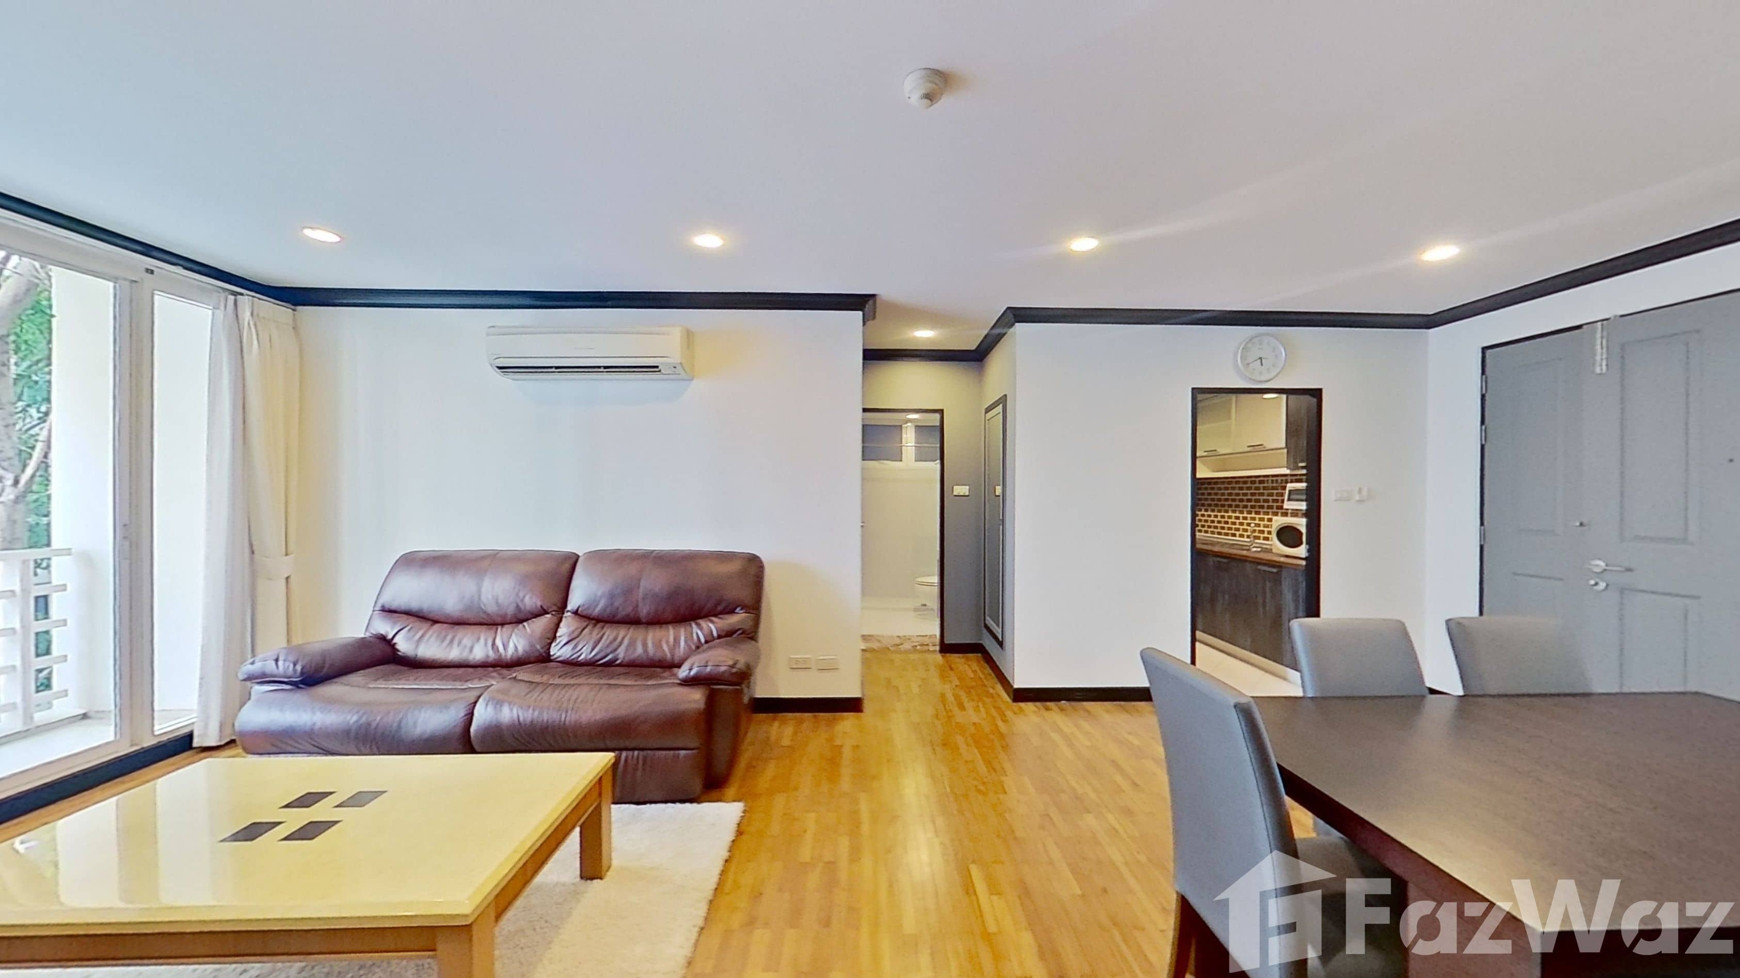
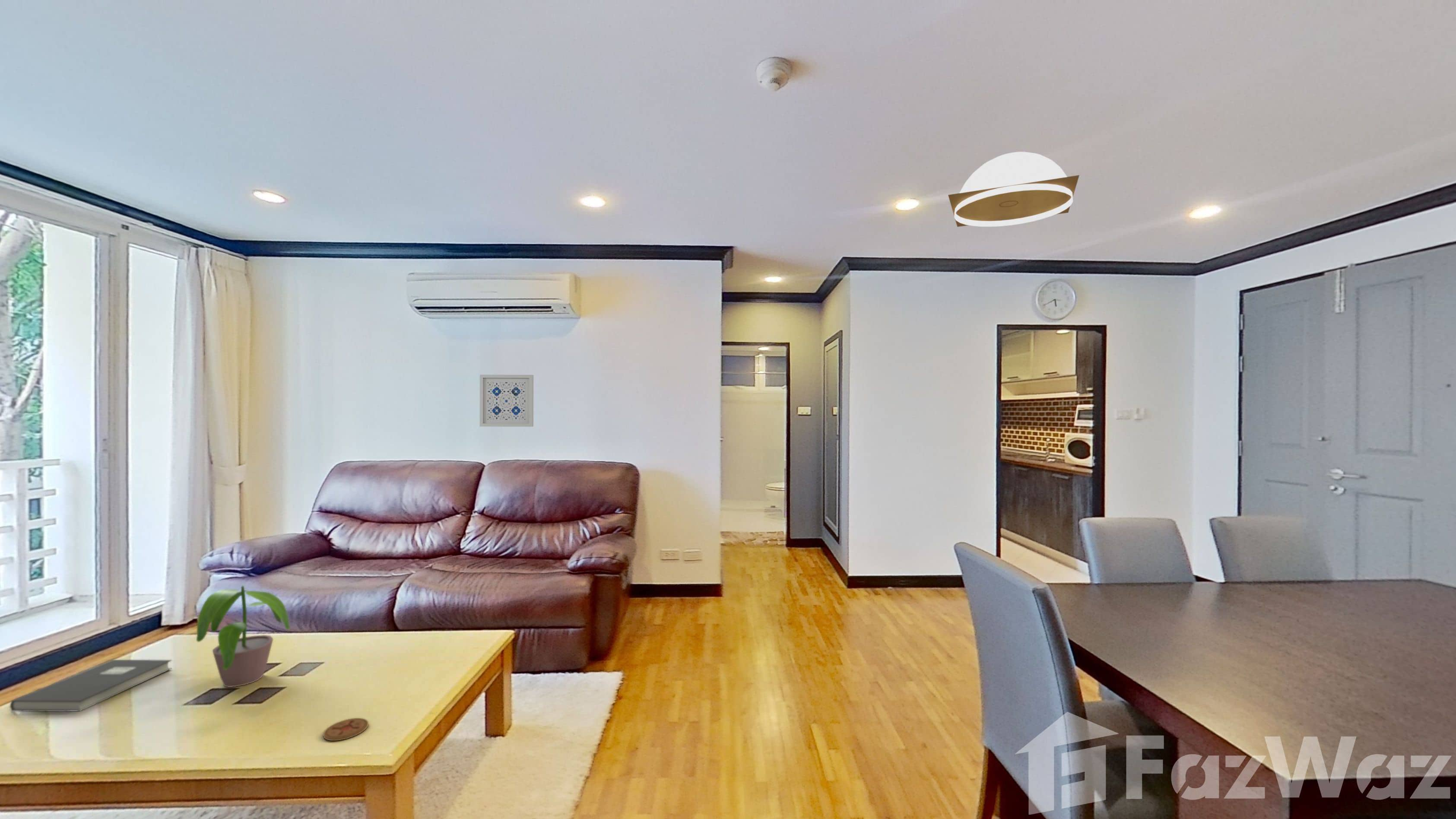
+ coaster (346, 729)
+ pendant lamp (1011, 183)
+ book (97, 683)
+ wall art (507, 400)
+ potted plant (244, 632)
